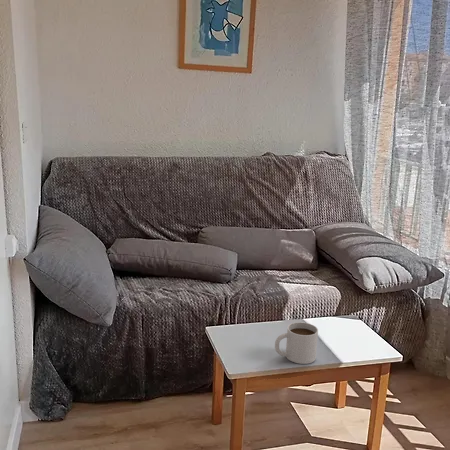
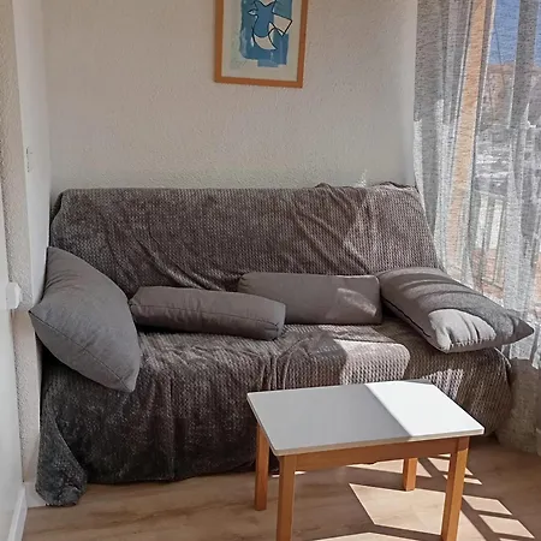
- mug (295, 343)
